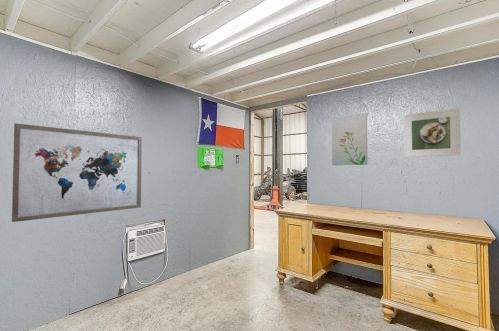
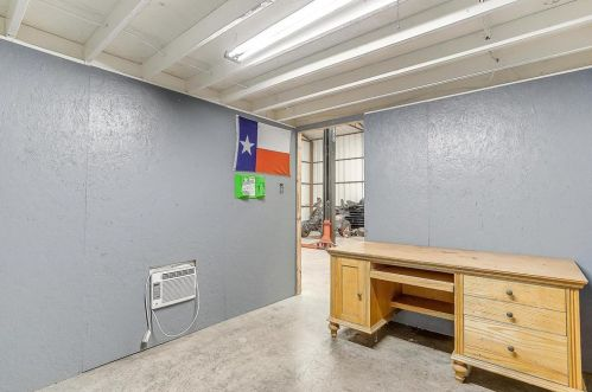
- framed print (430, 134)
- wall art (87, 172)
- wall art (348, 140)
